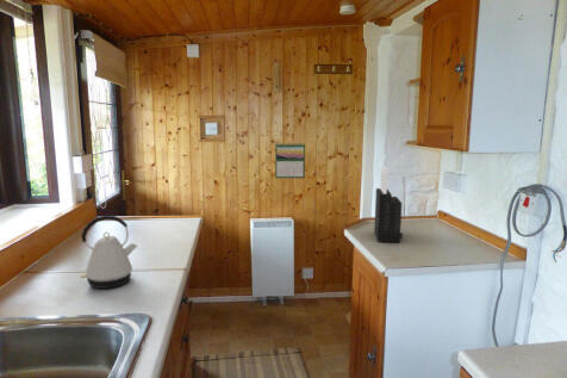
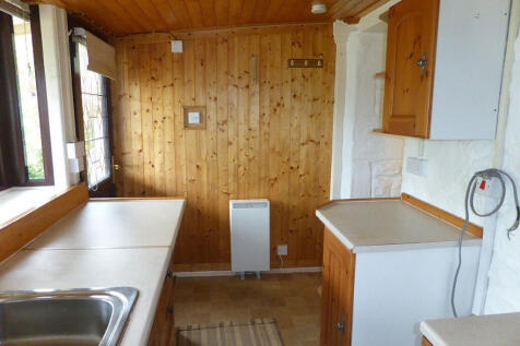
- calendar (289, 160)
- kettle (108, 249)
- knife block (390, 203)
